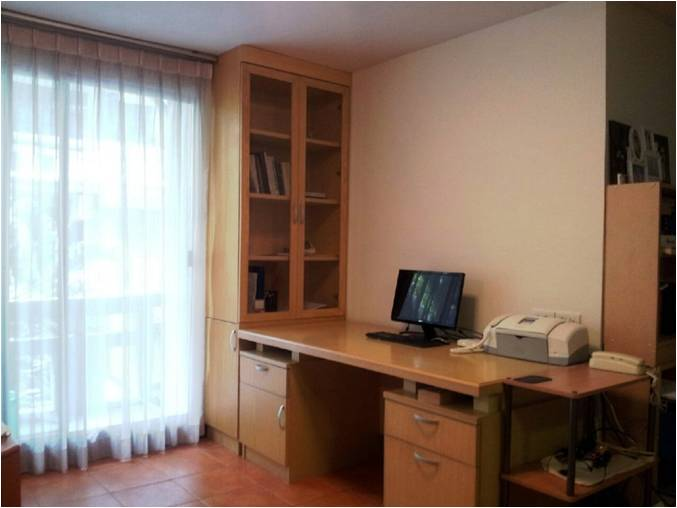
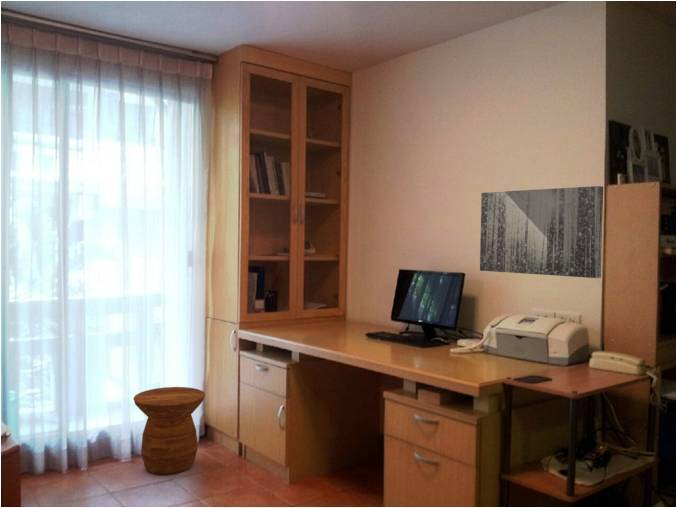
+ wall art (536, 232)
+ side table (169, 430)
